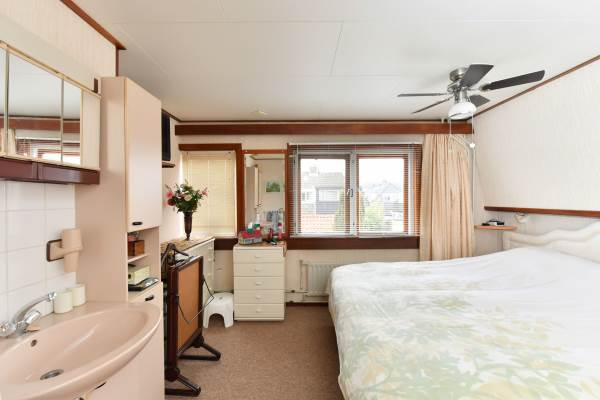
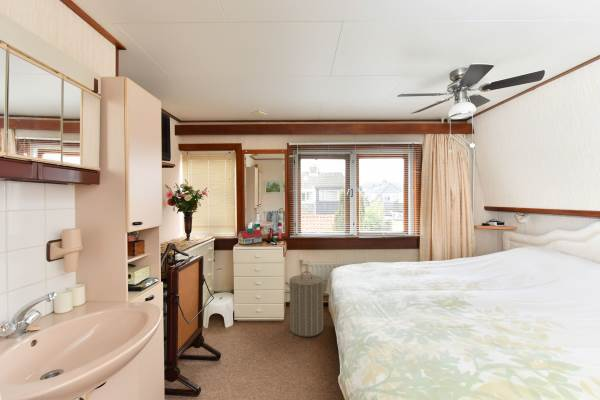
+ laundry hamper (306, 299)
